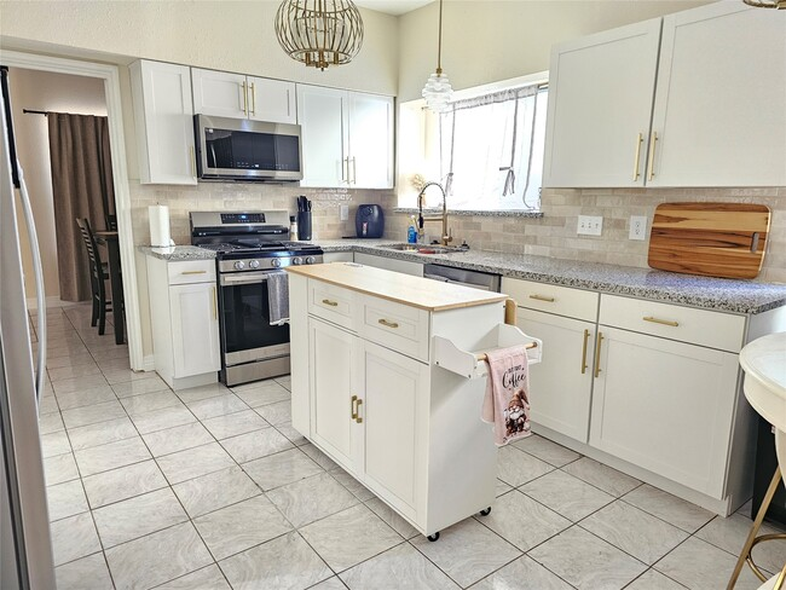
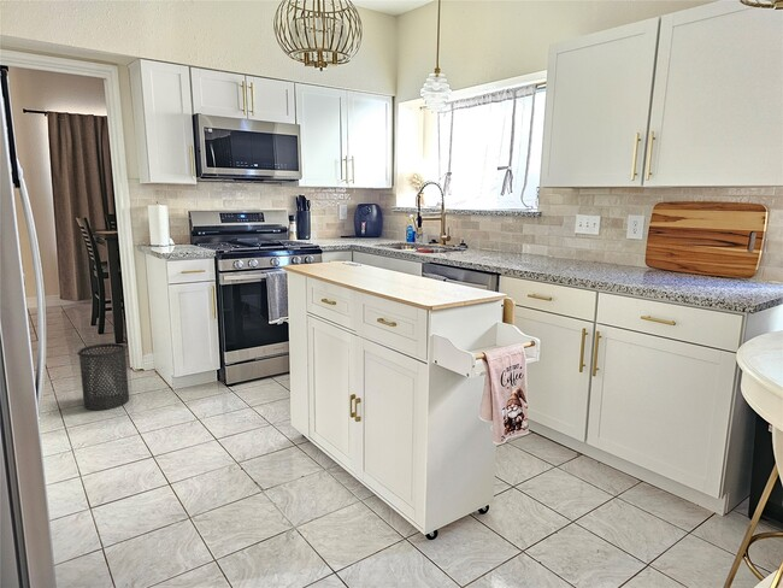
+ trash can (104, 375)
